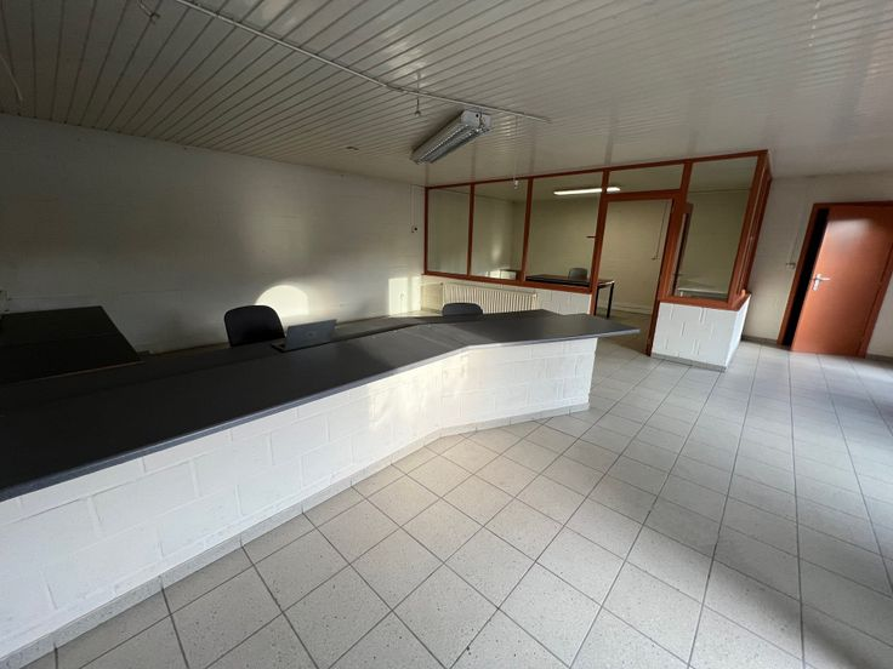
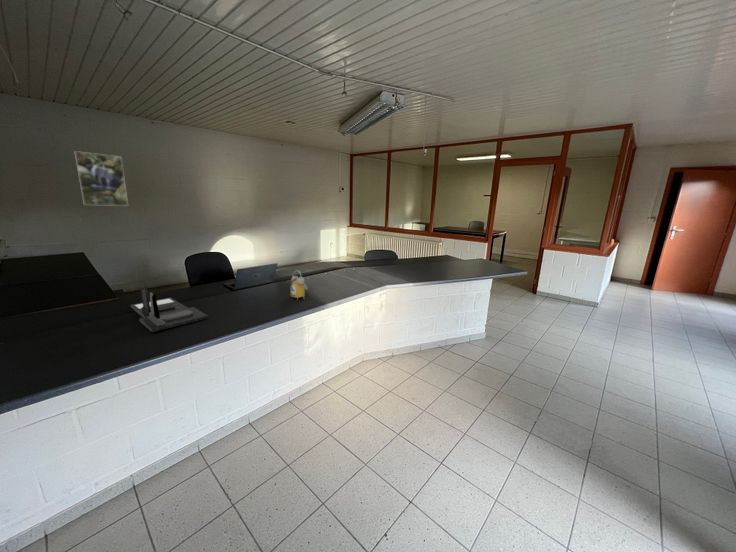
+ desk organizer (163, 299)
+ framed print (102, 180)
+ alarm clock (300, 283)
